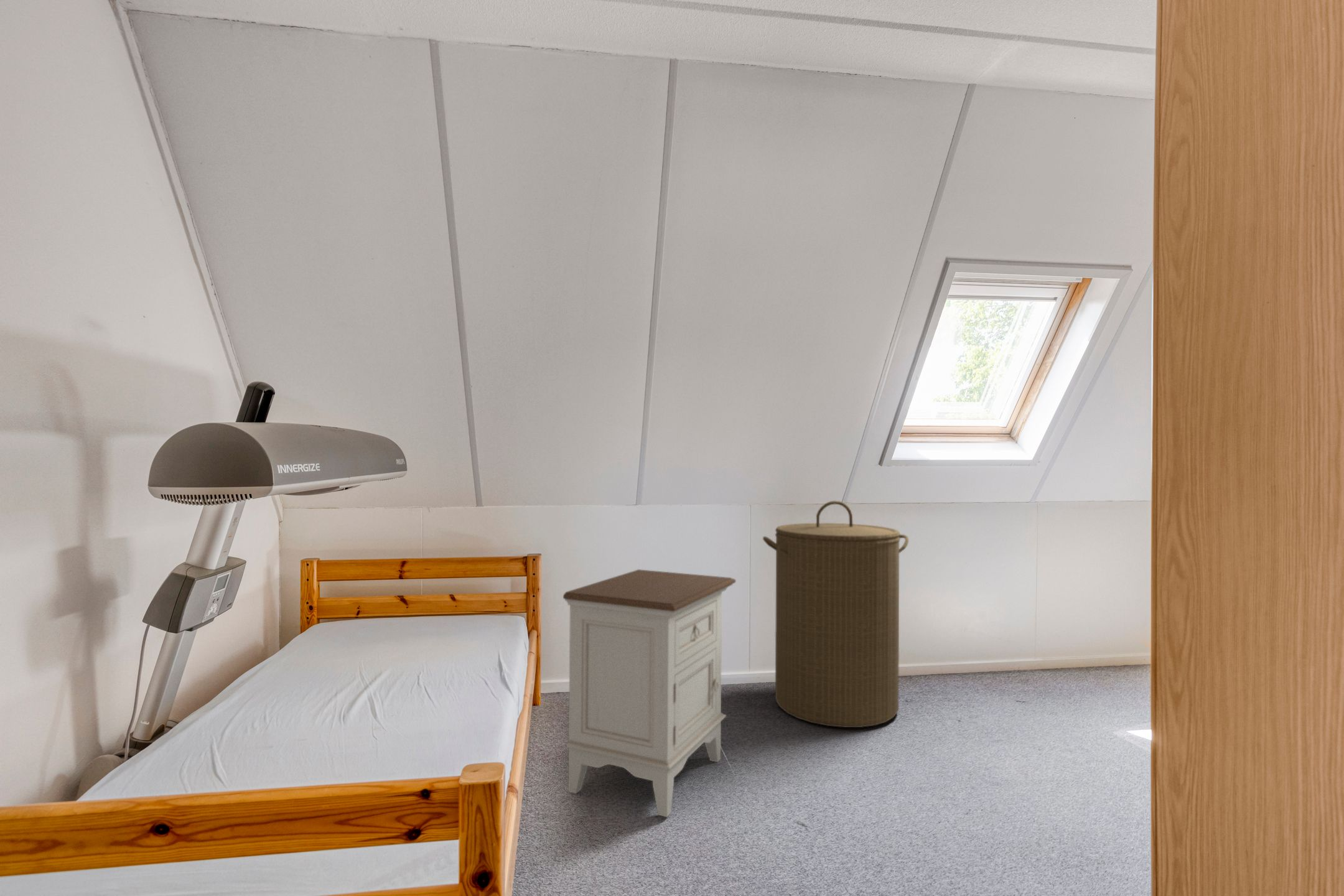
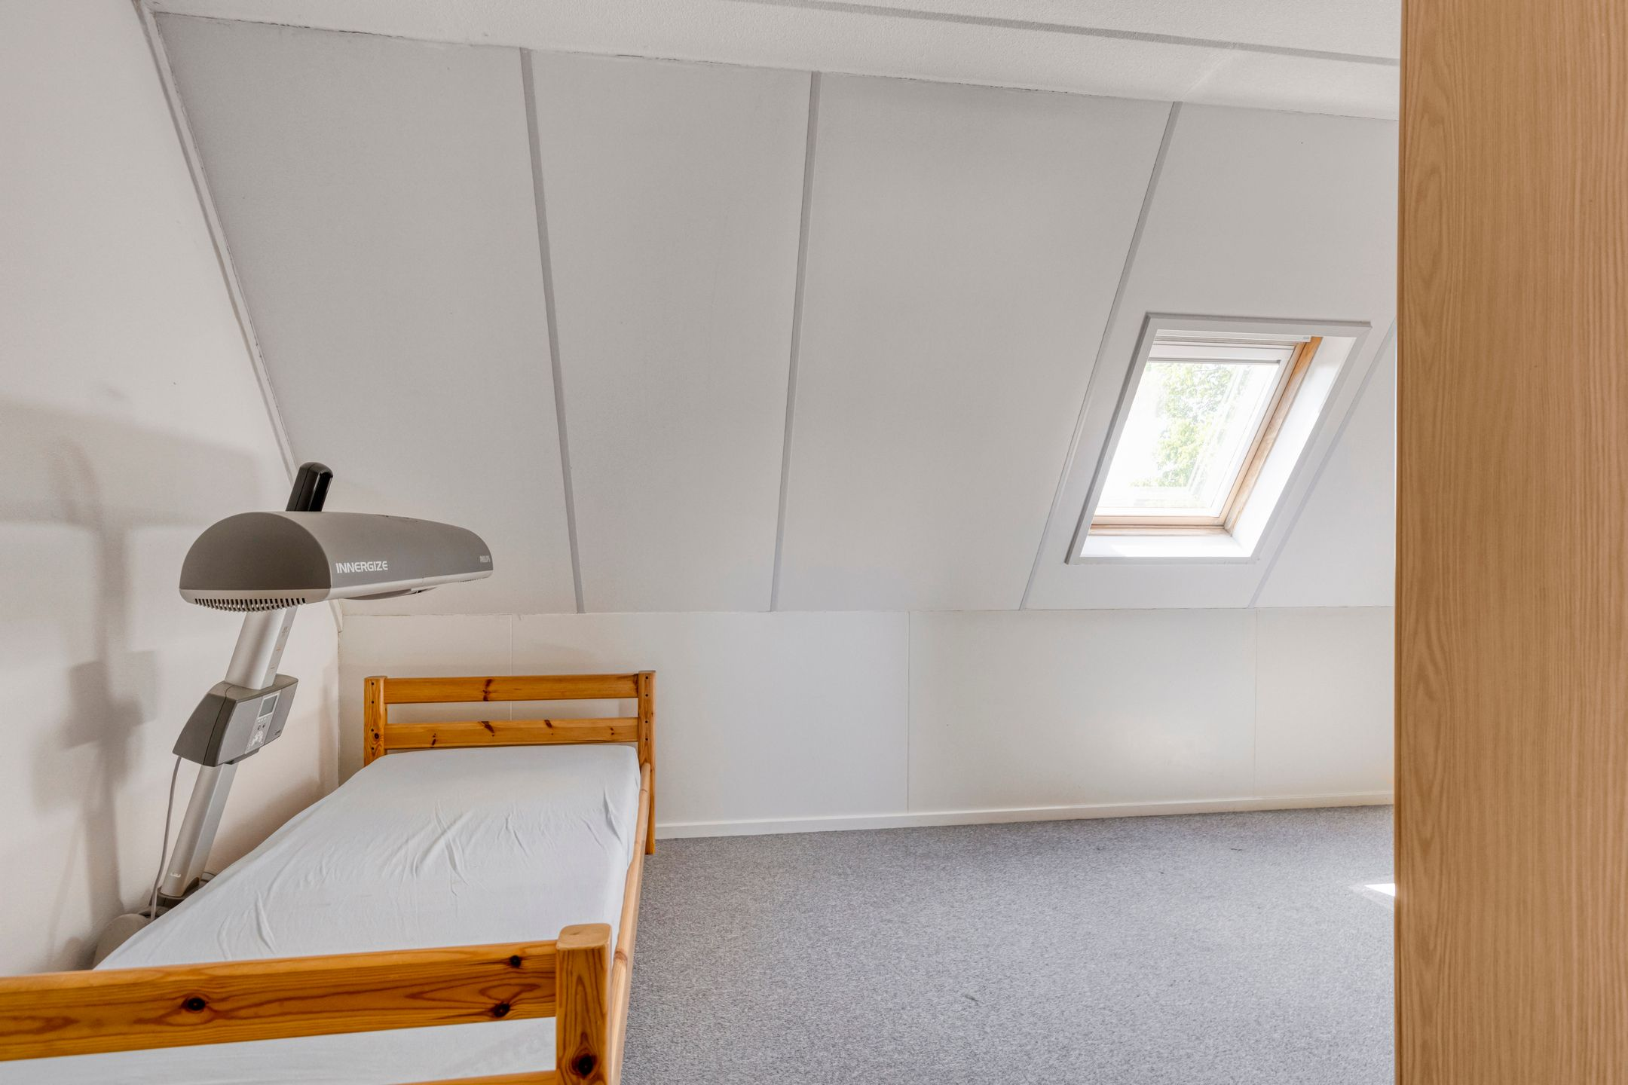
- nightstand (654, 680)
- laundry hamper (836, 602)
